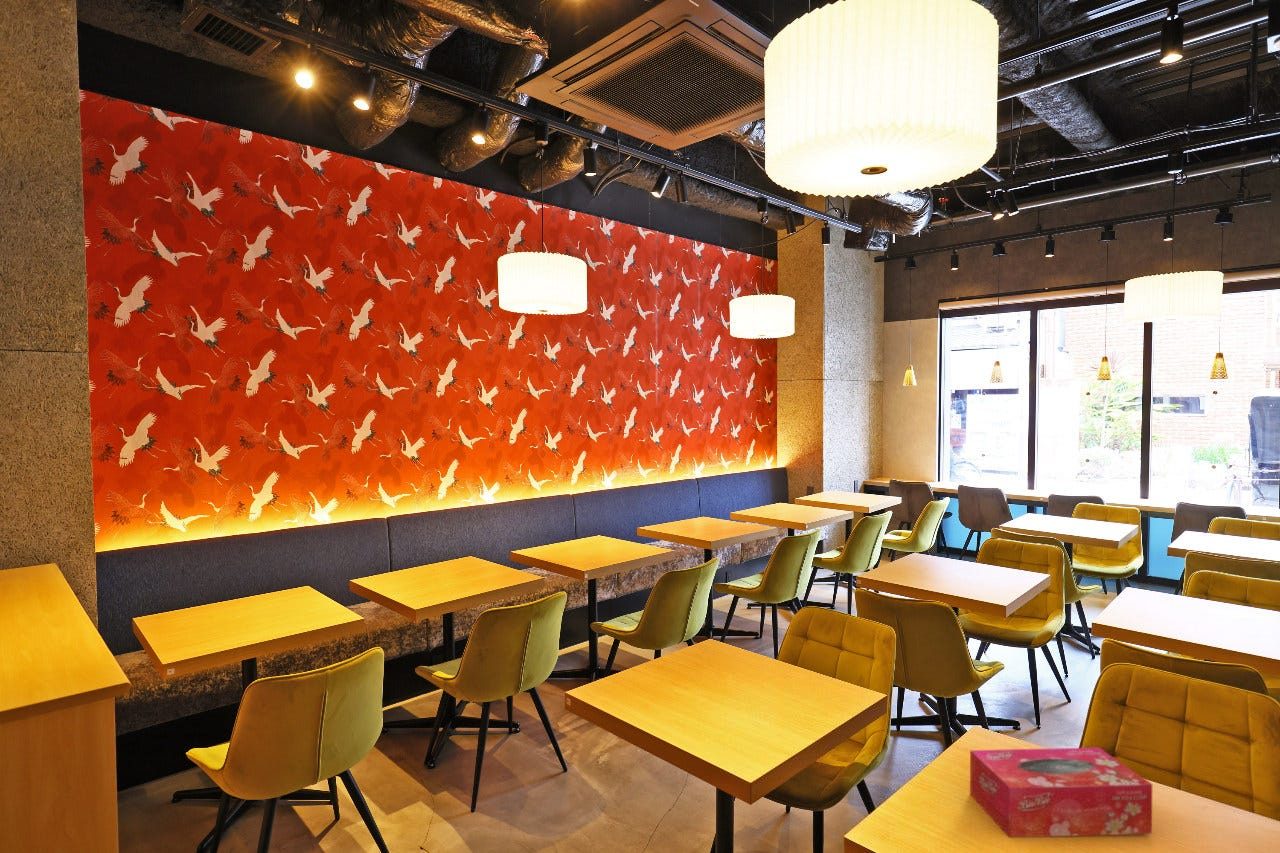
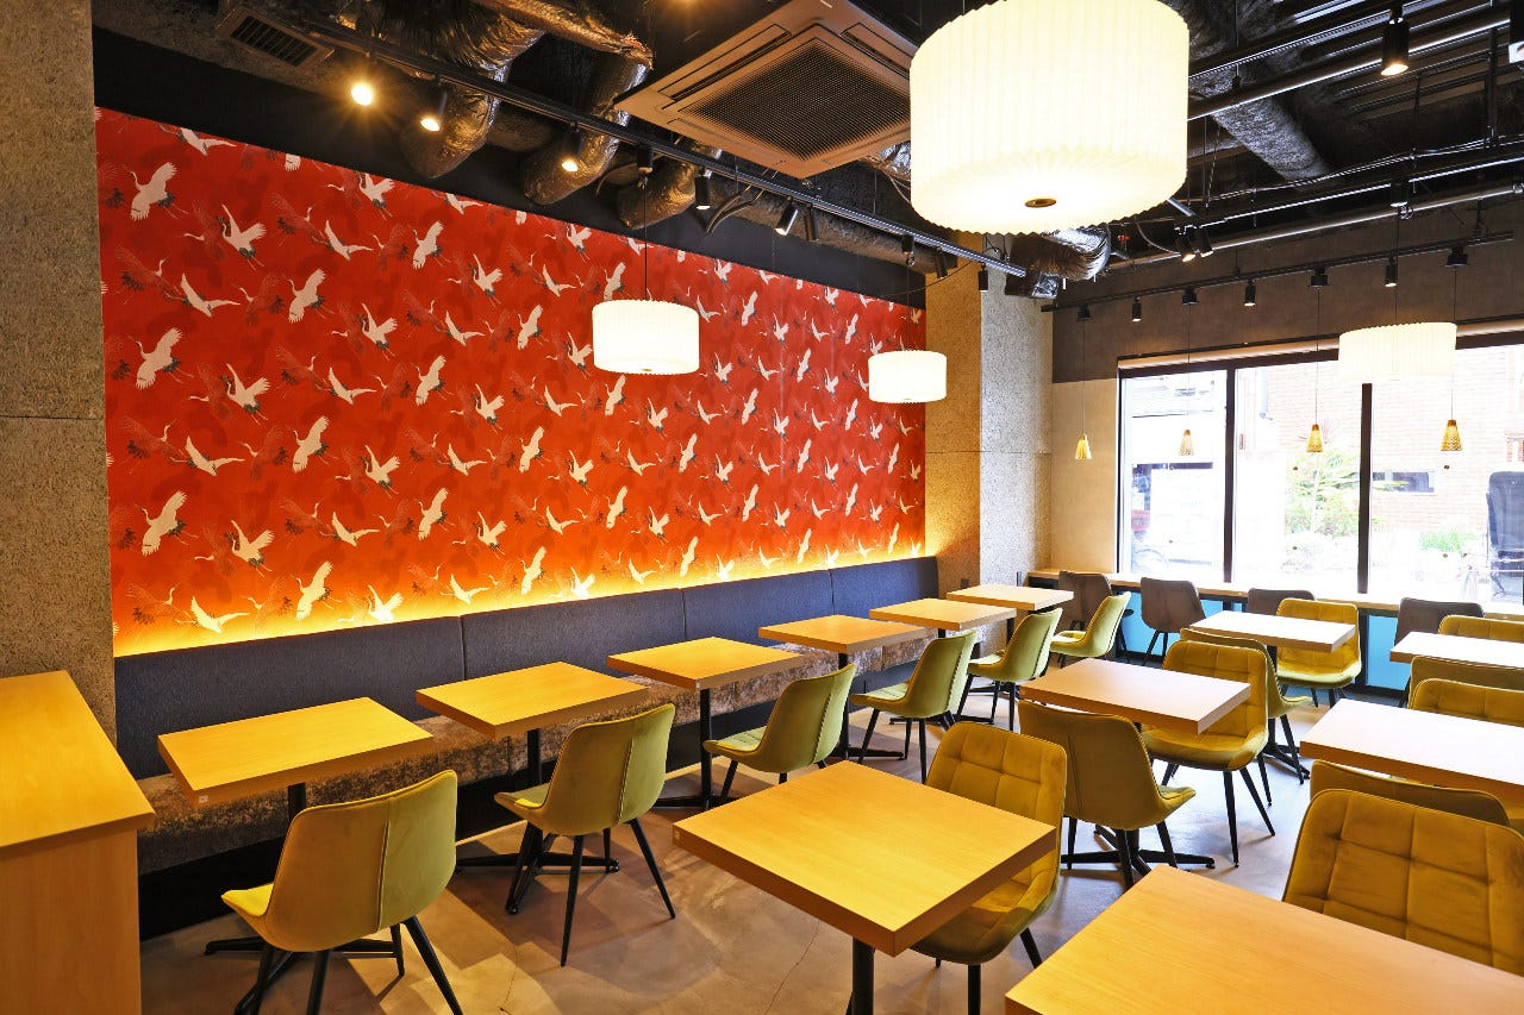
- tissue box (1056, 790)
